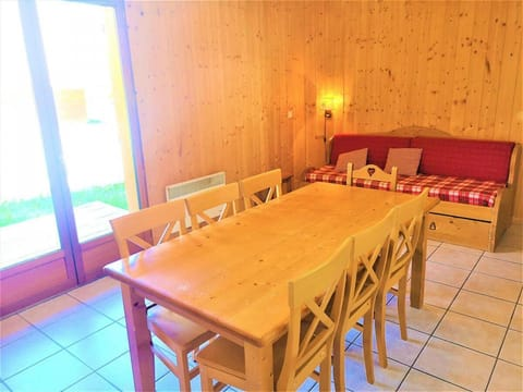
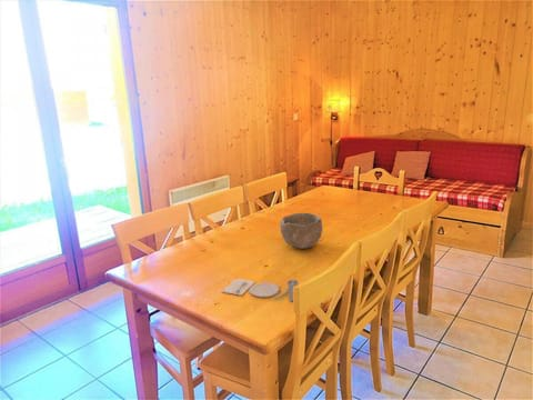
+ placemat (263, 282)
+ bowl (301, 231)
